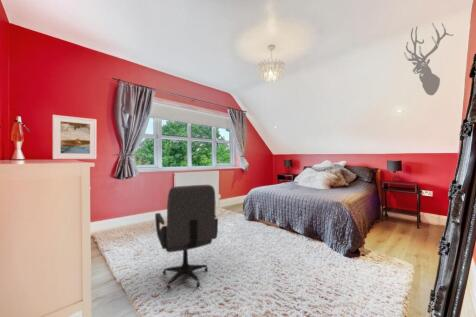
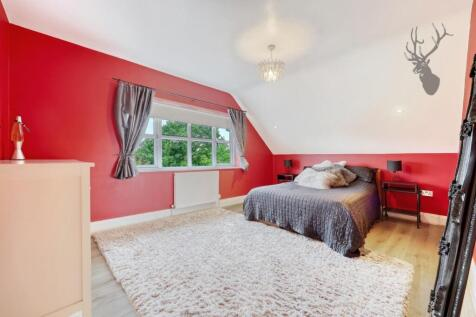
- office chair (185, 230)
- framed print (75, 138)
